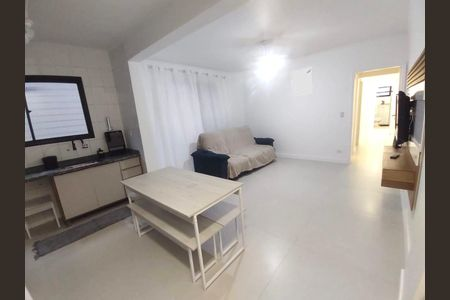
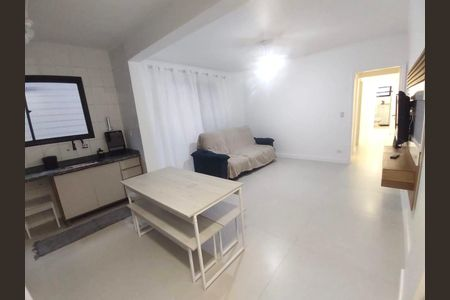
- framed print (301, 82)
